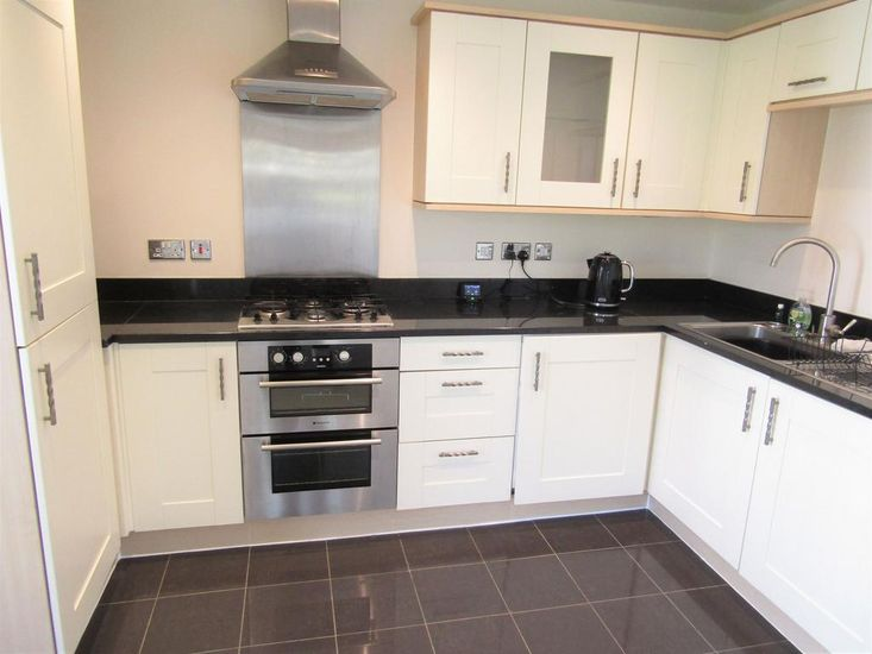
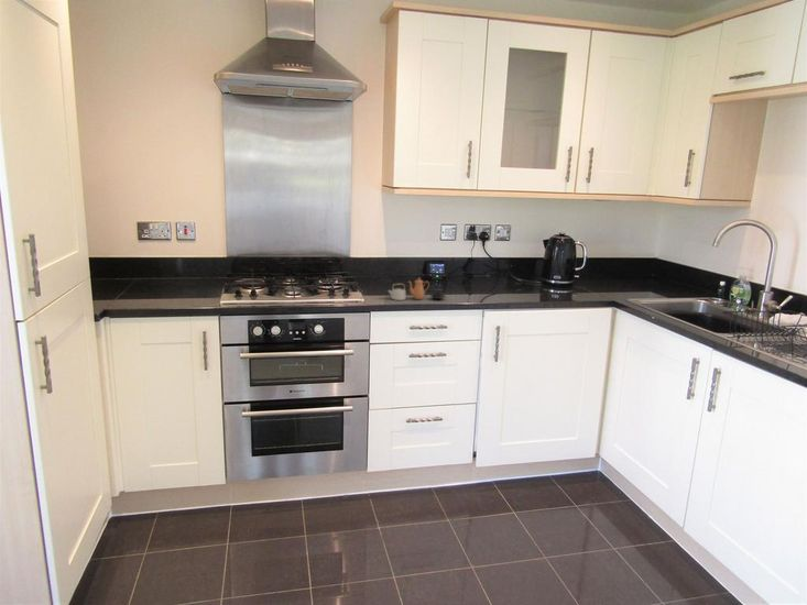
+ teapot (417, 287)
